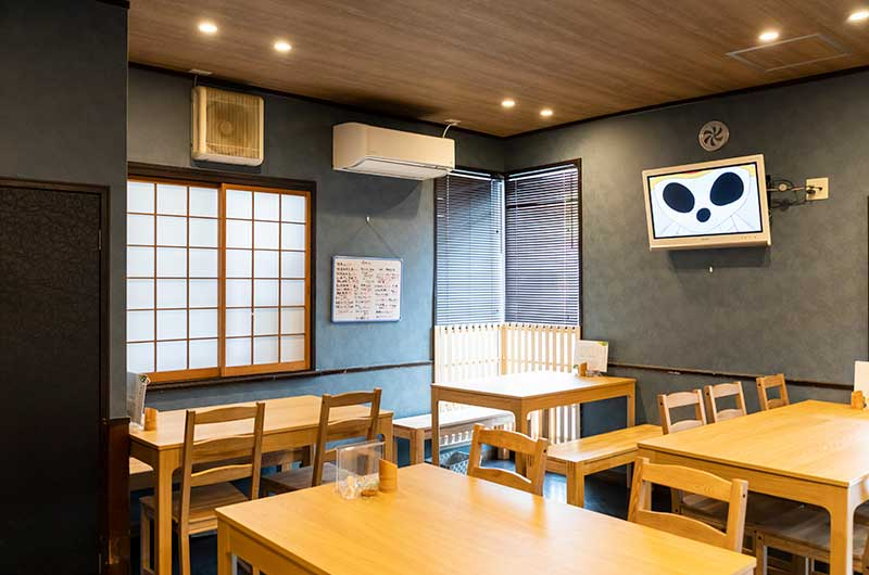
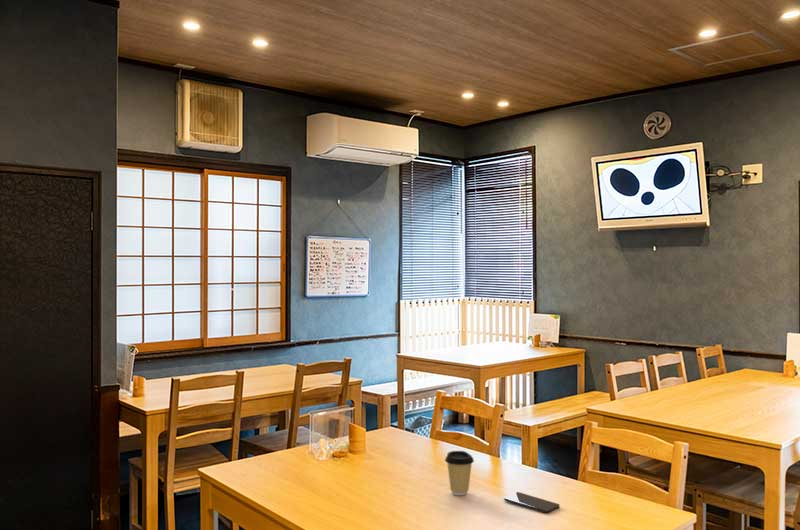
+ coffee cup (459, 473)
+ smartphone (531, 502)
